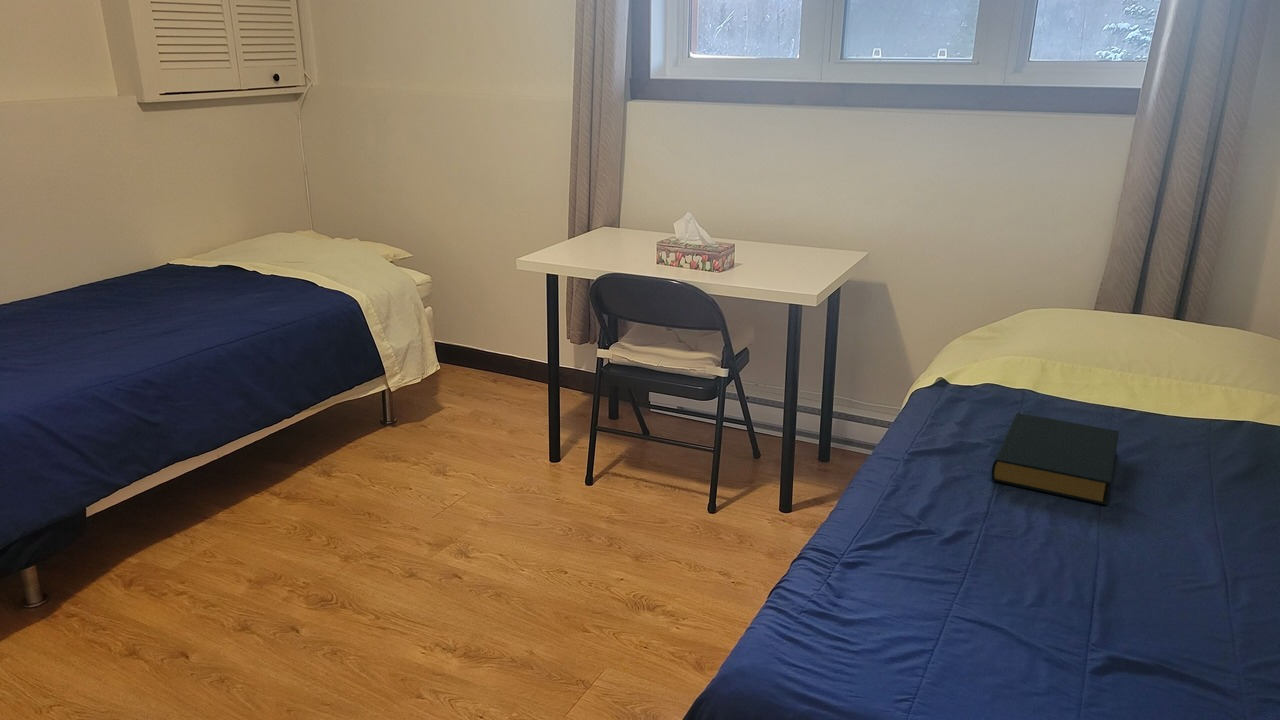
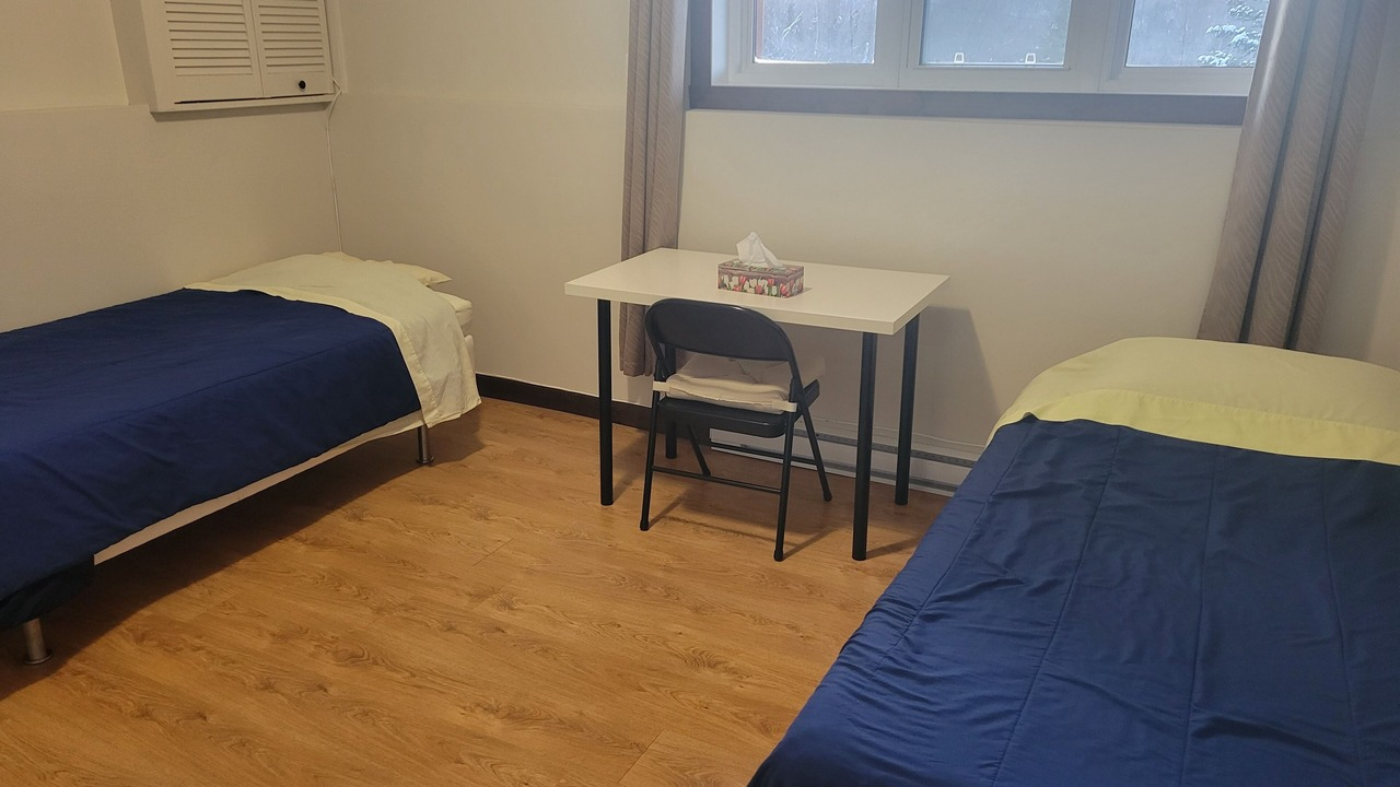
- hardback book (1056, 454)
